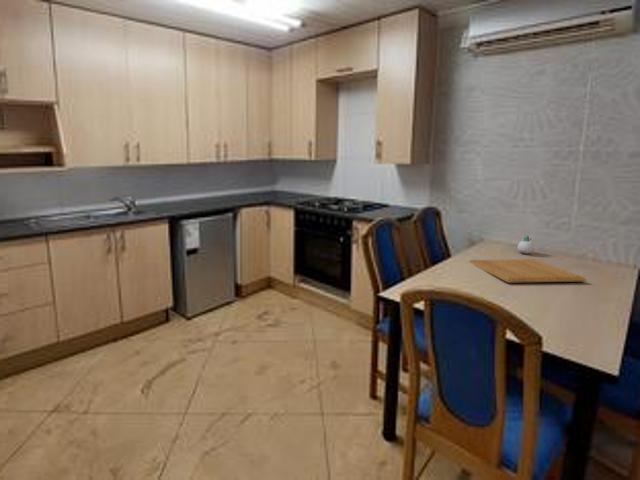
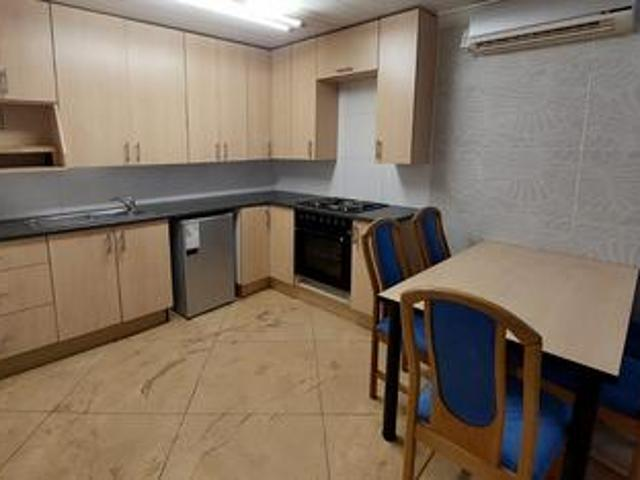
- succulent planter (526, 244)
- chopping board (522, 269)
